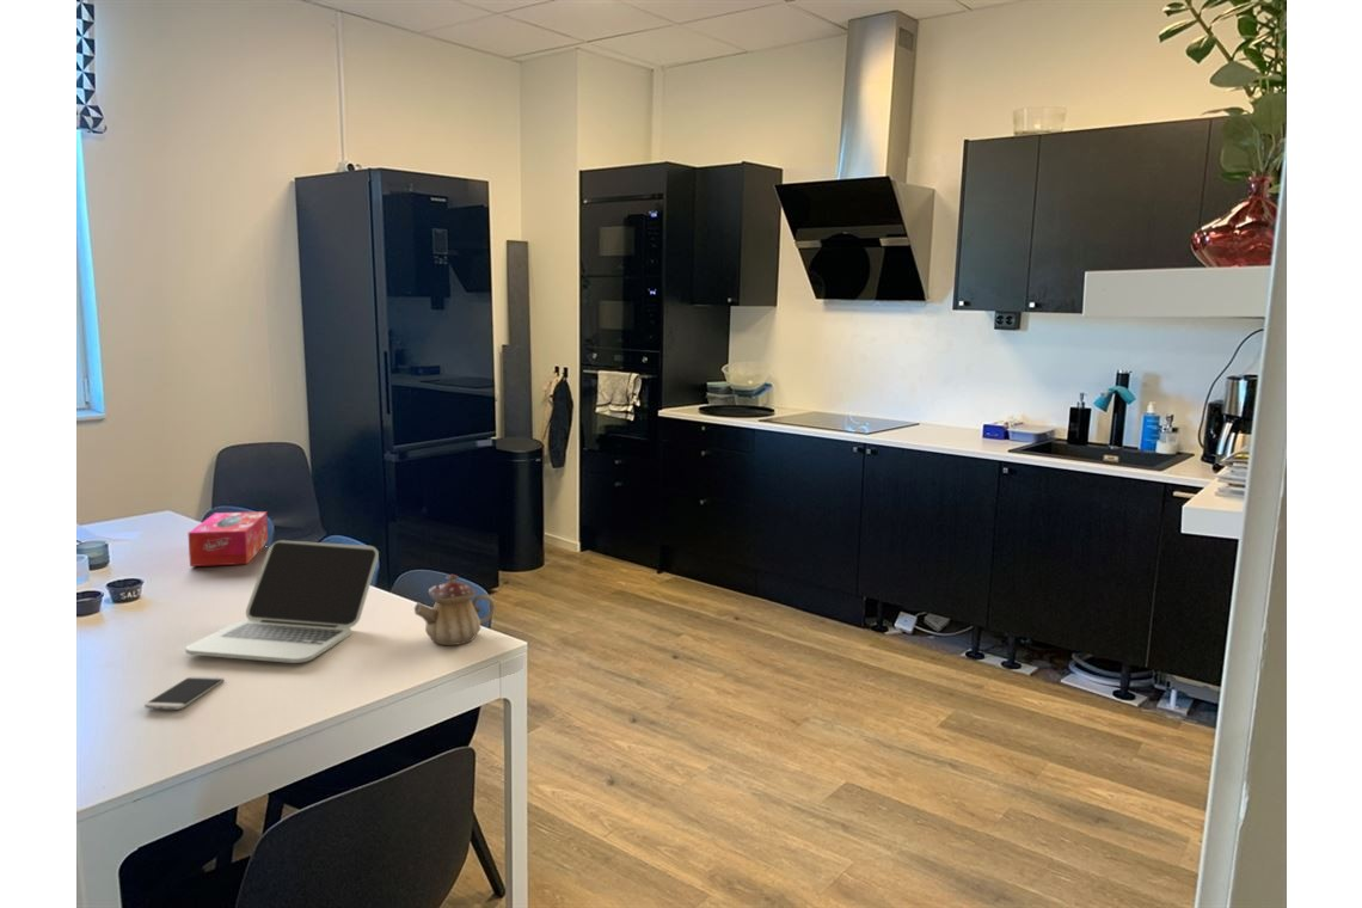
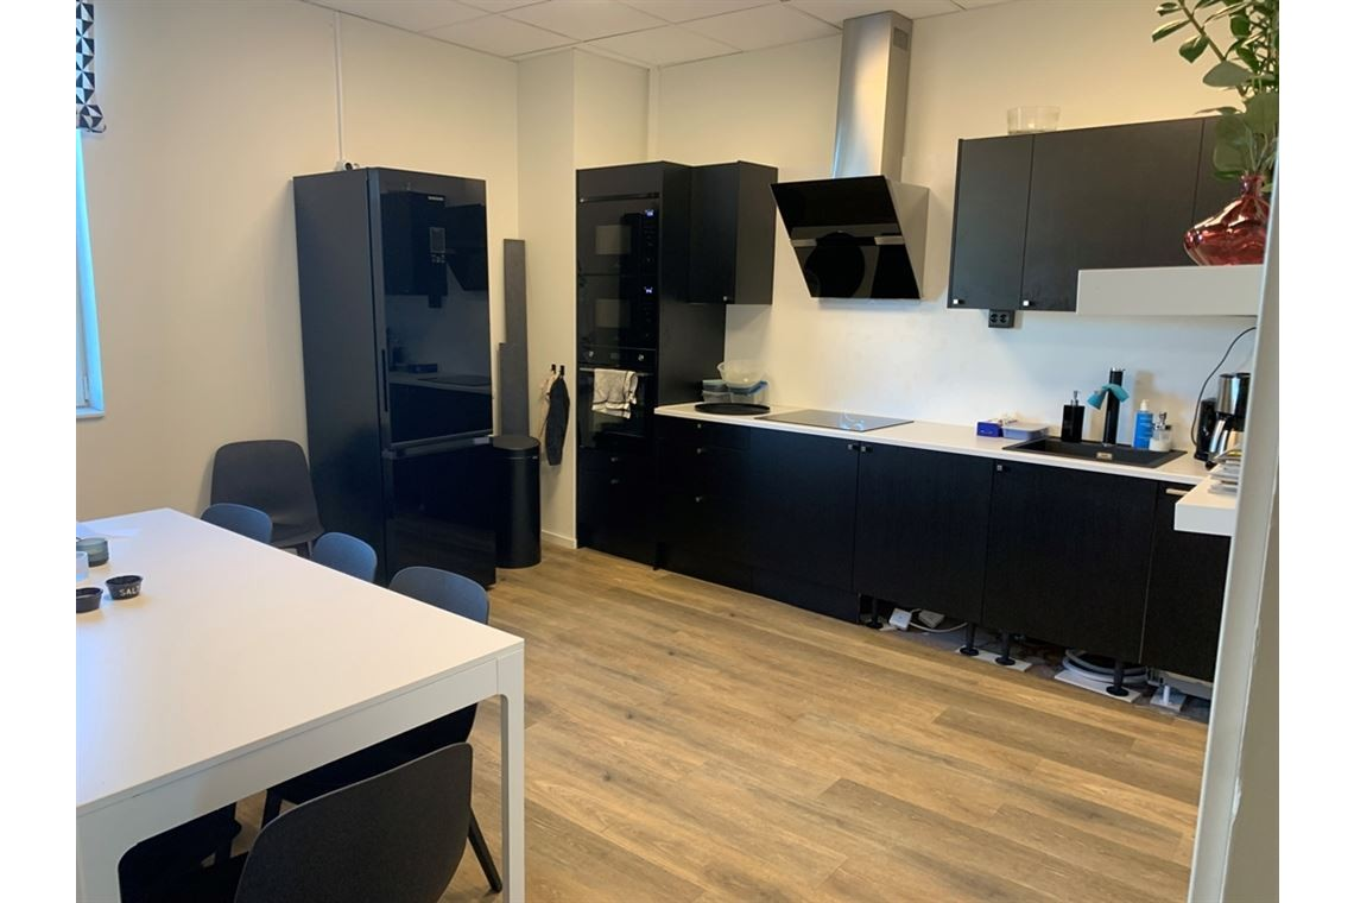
- smartphone (185, 692)
- tissue box (229, 536)
- laptop (287, 596)
- teapot (456, 605)
